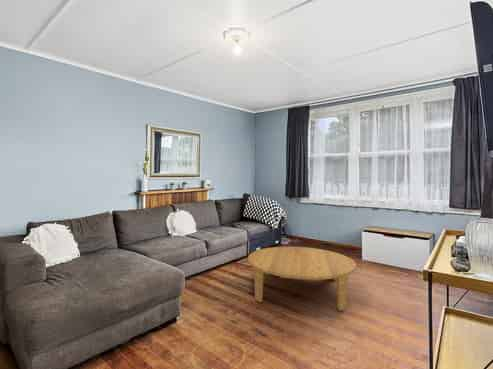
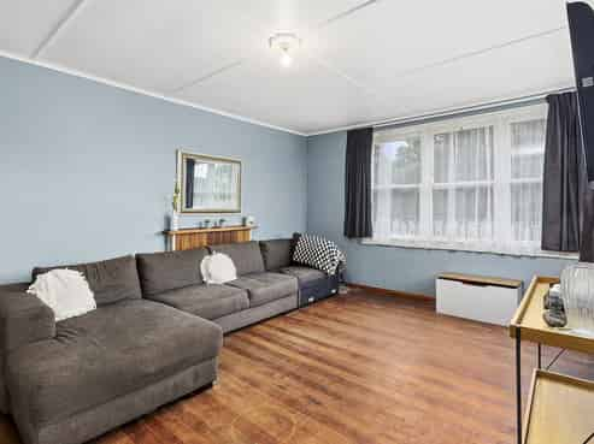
- coffee table (299, 273)
